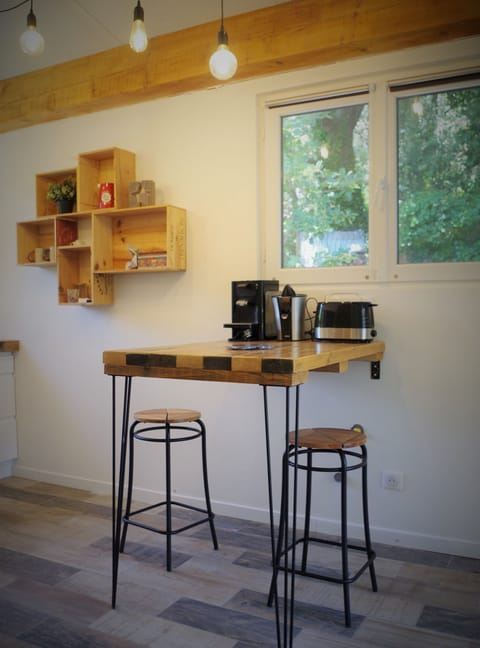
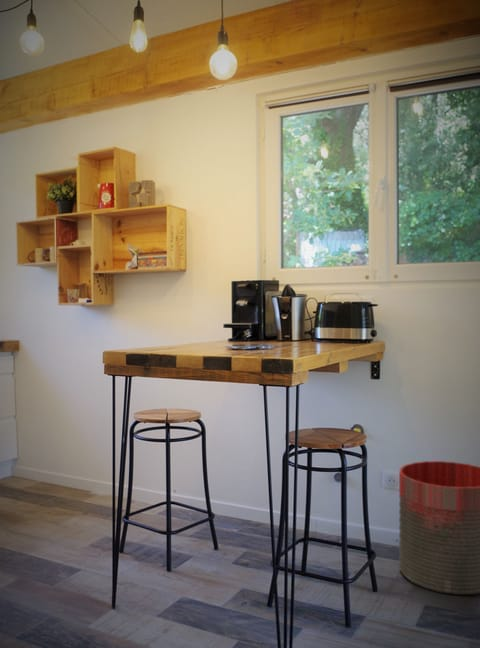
+ trash can (447, 524)
